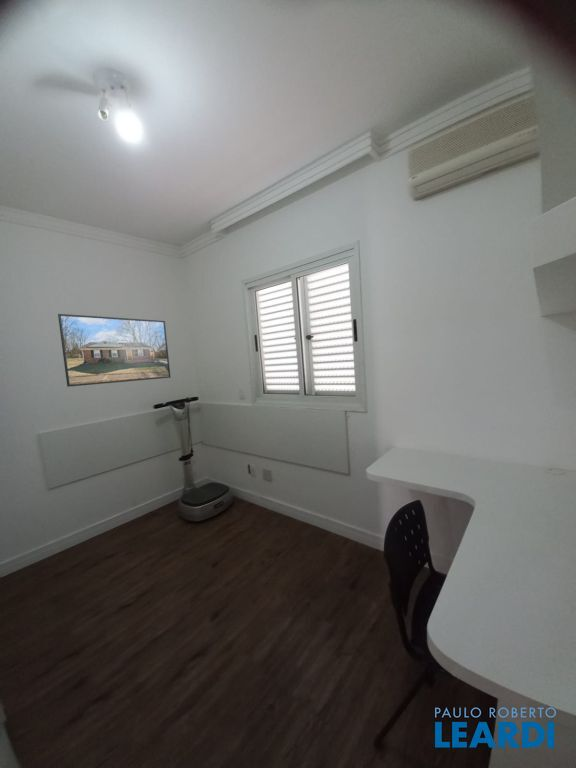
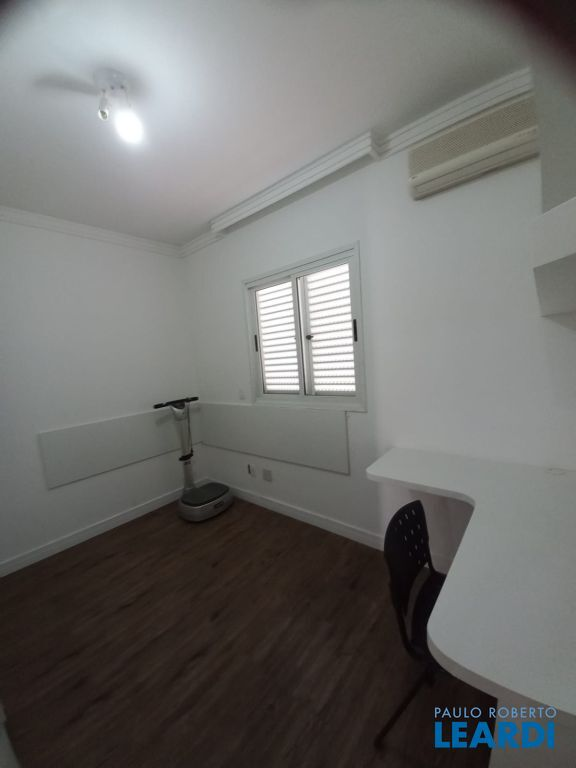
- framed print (121, 350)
